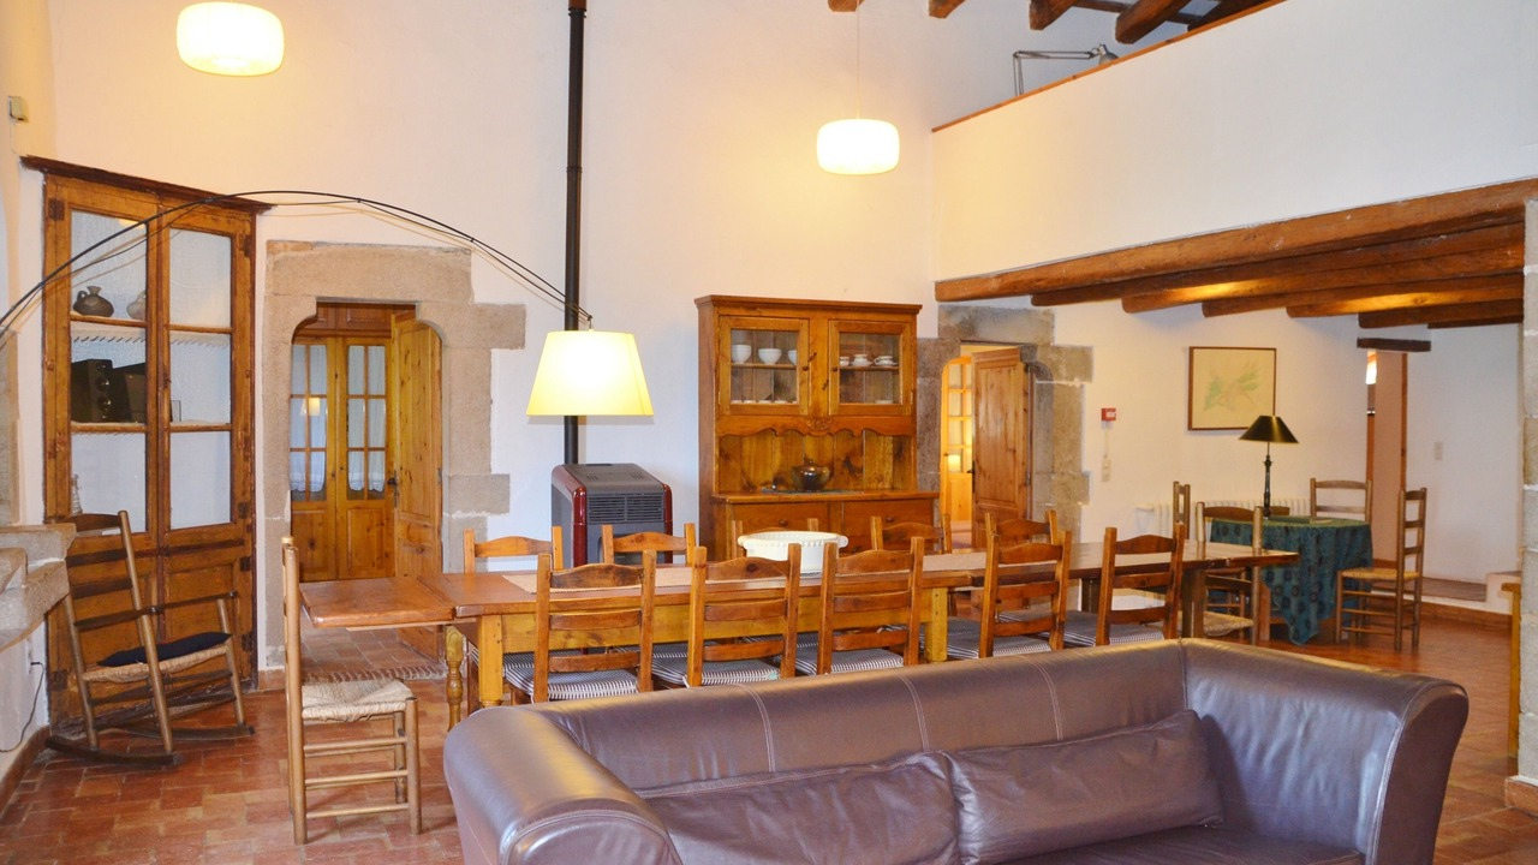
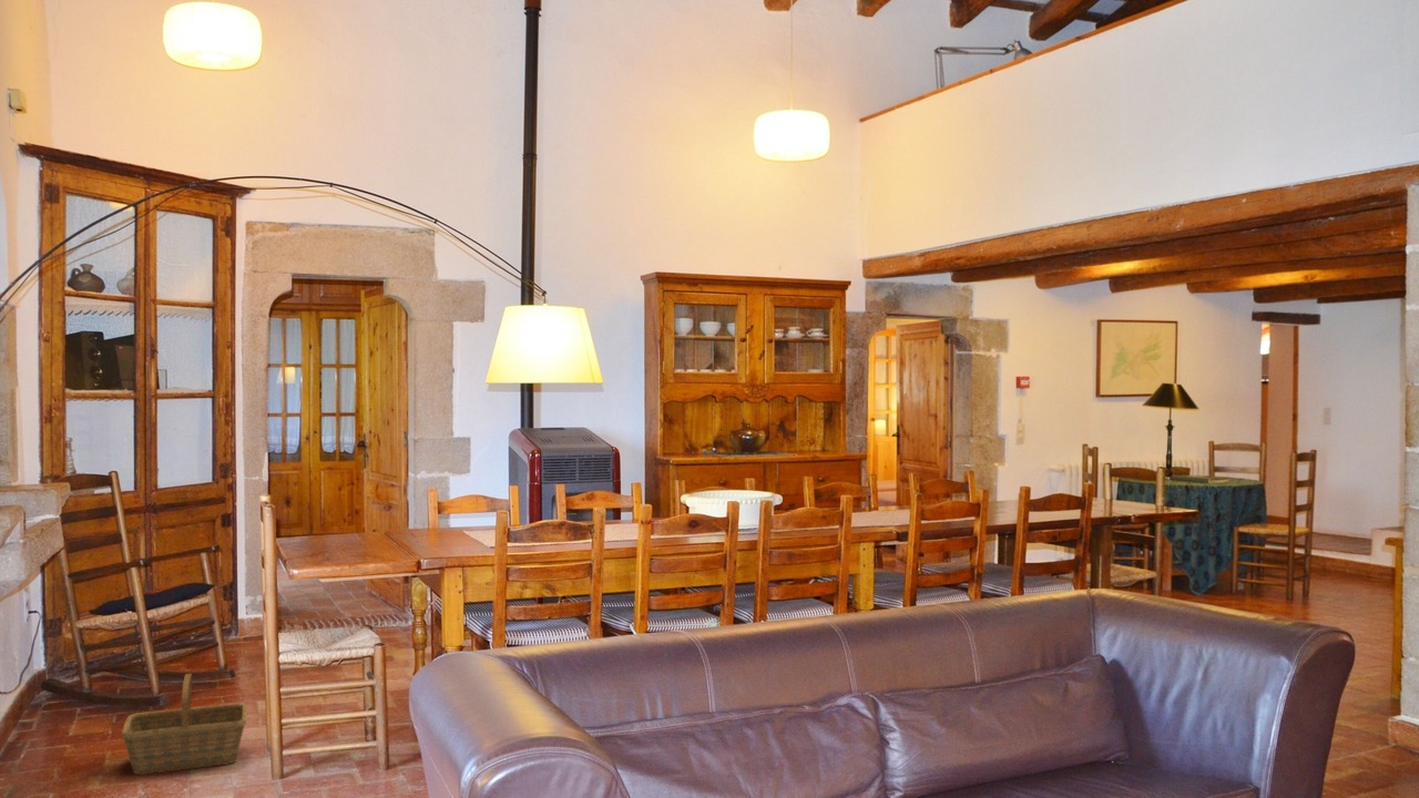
+ basket (186, 719)
